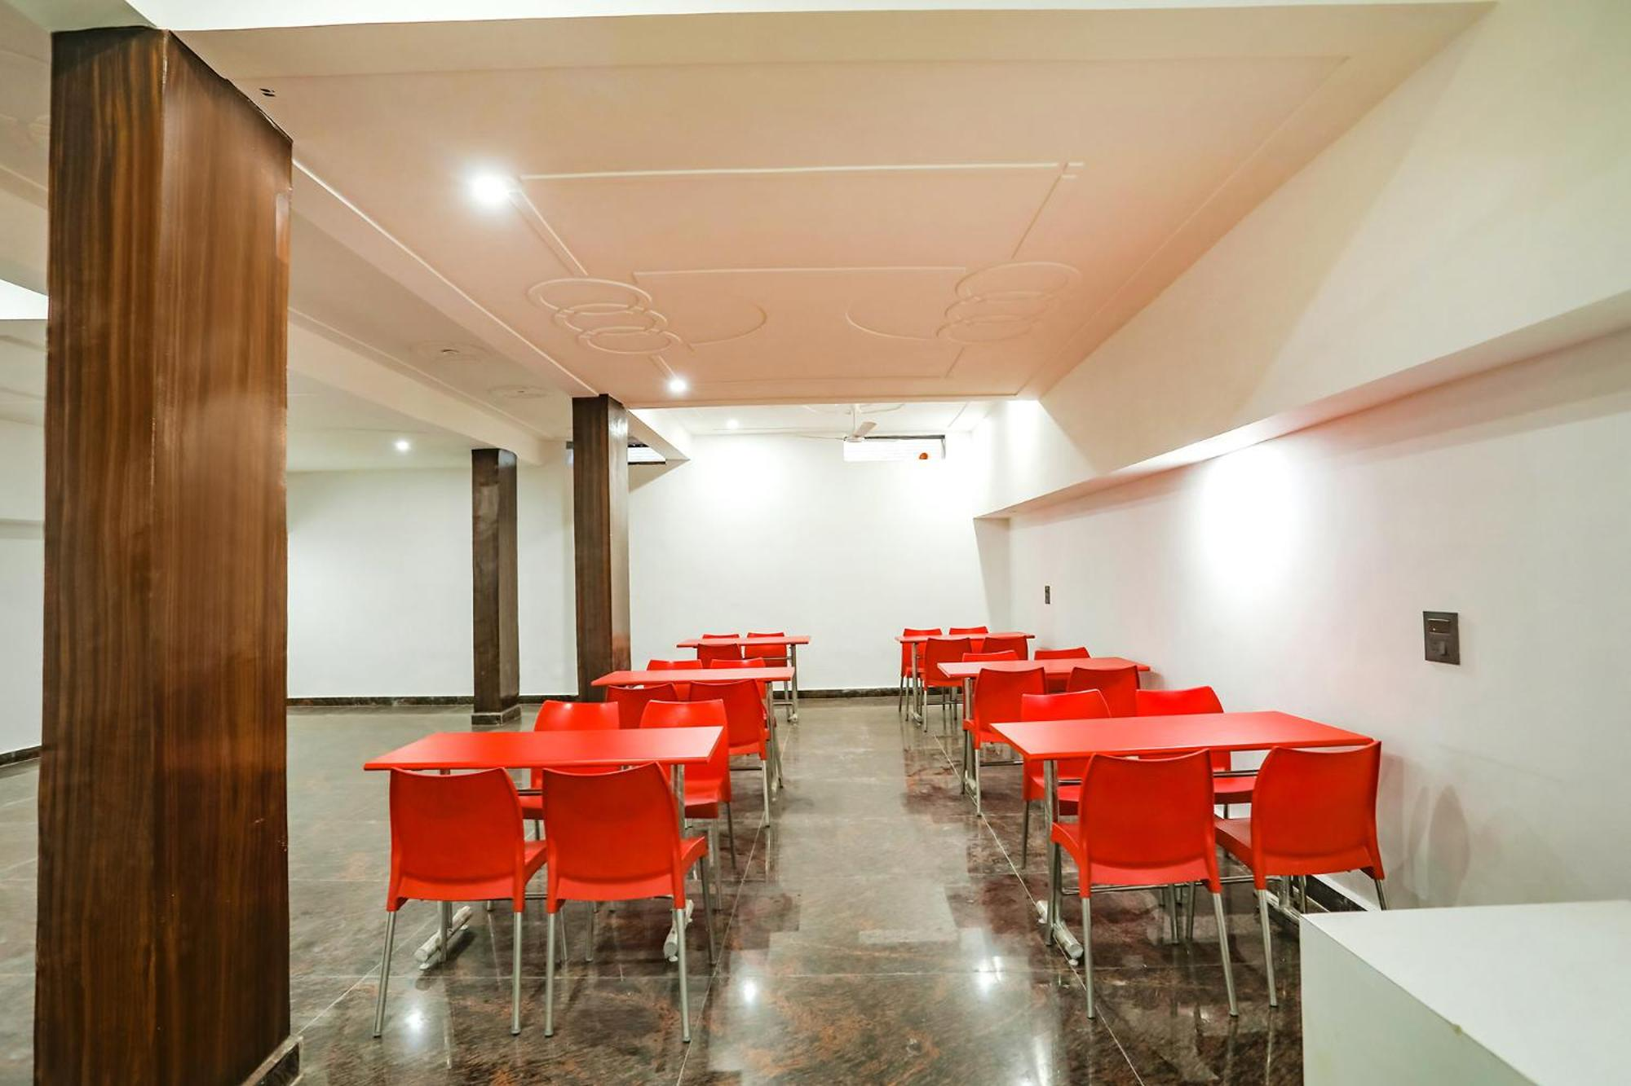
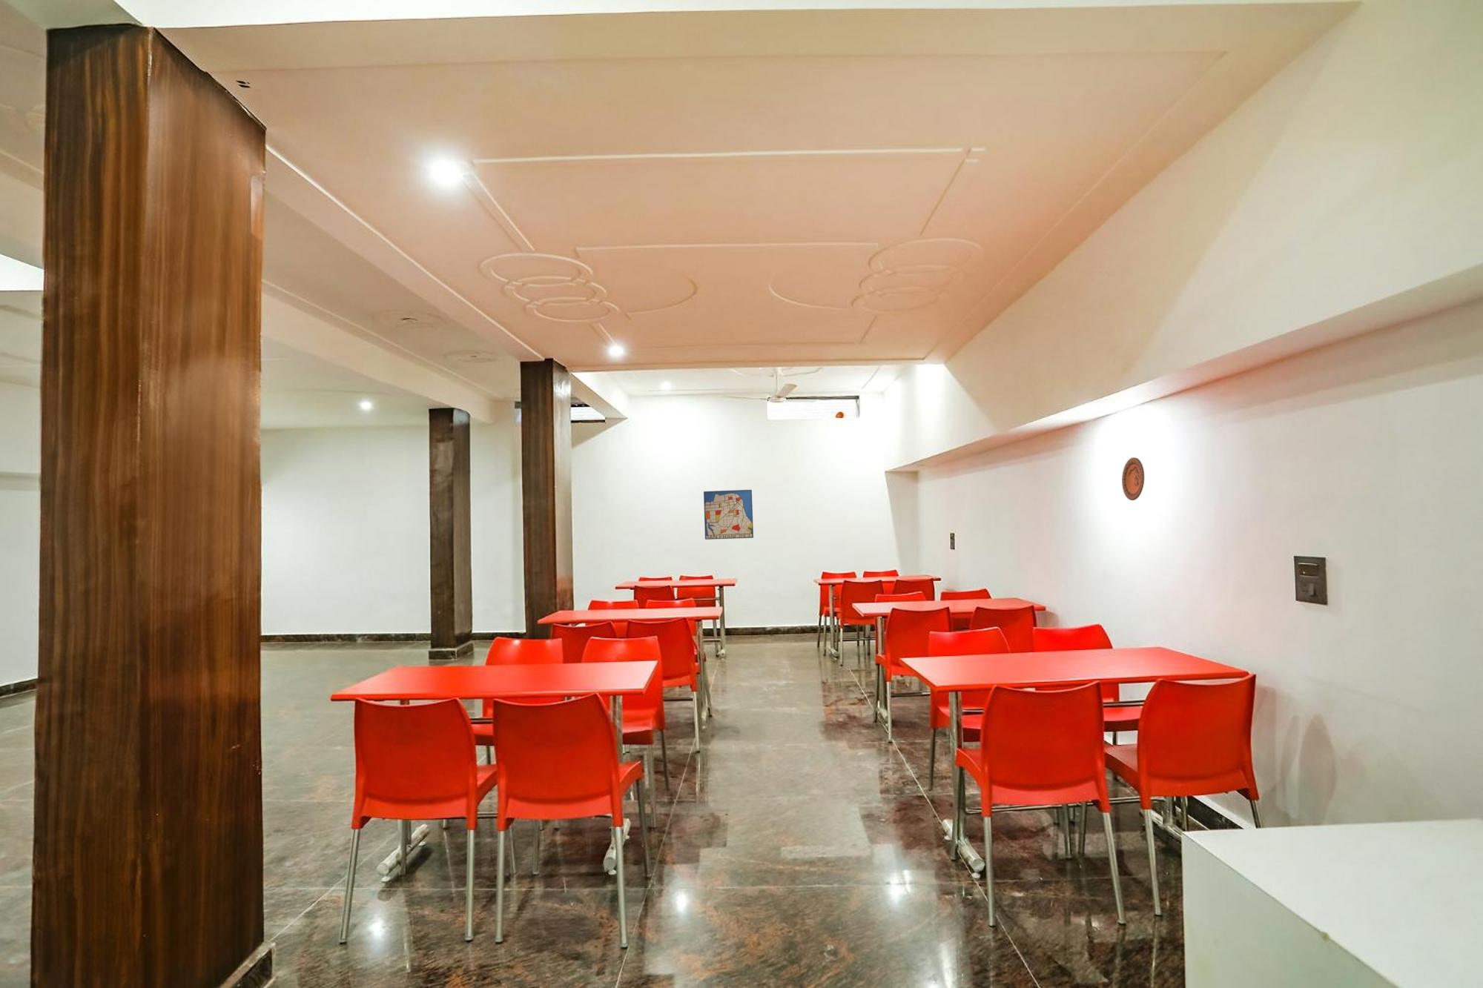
+ decorative plate (1133, 479)
+ wall art (728, 514)
